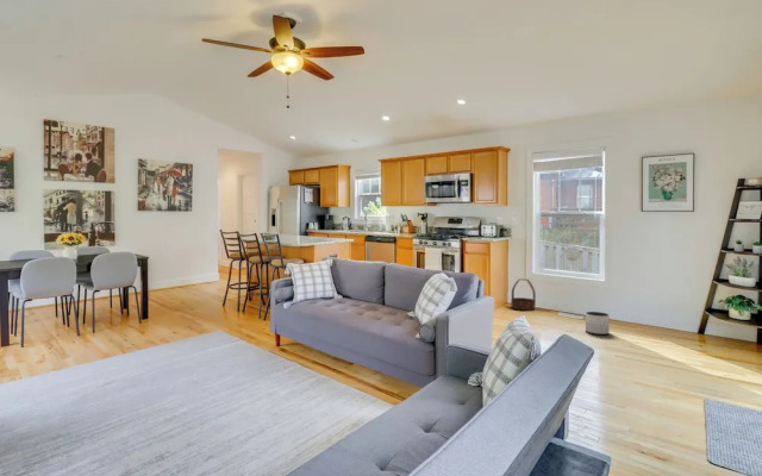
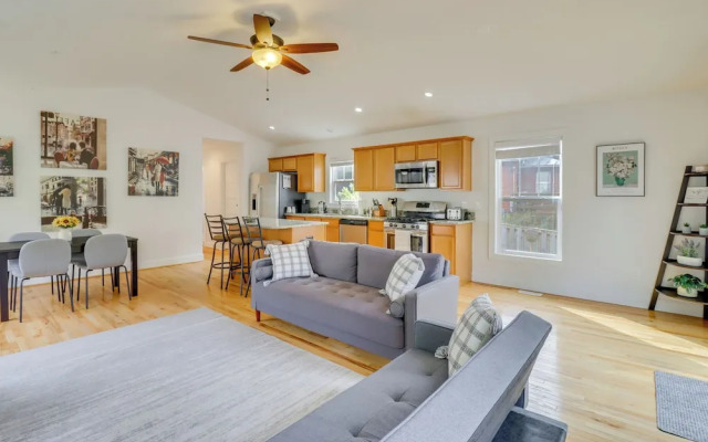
- basket (523, 298)
- planter (597, 322)
